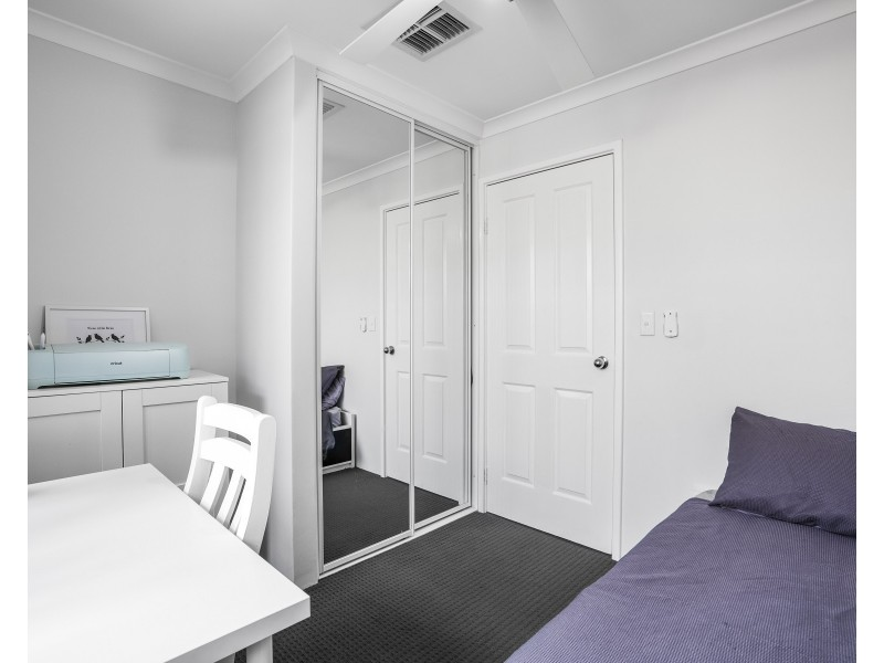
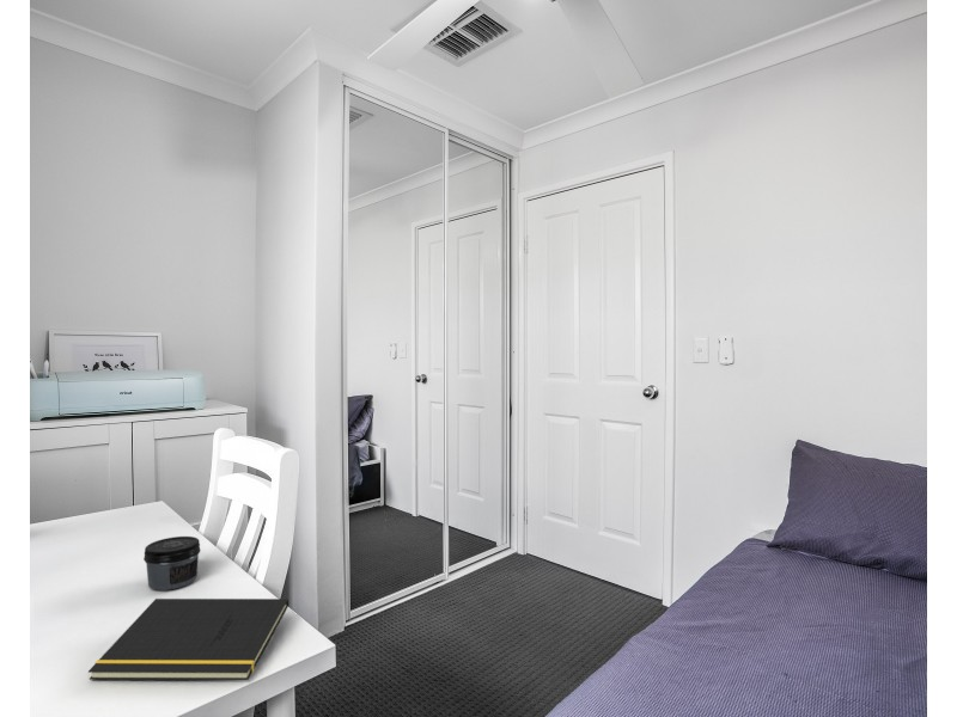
+ notepad (197, 635)
+ jar (172, 563)
